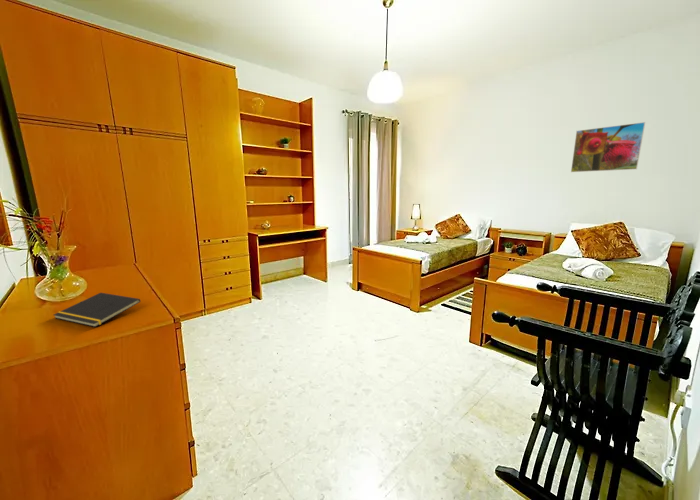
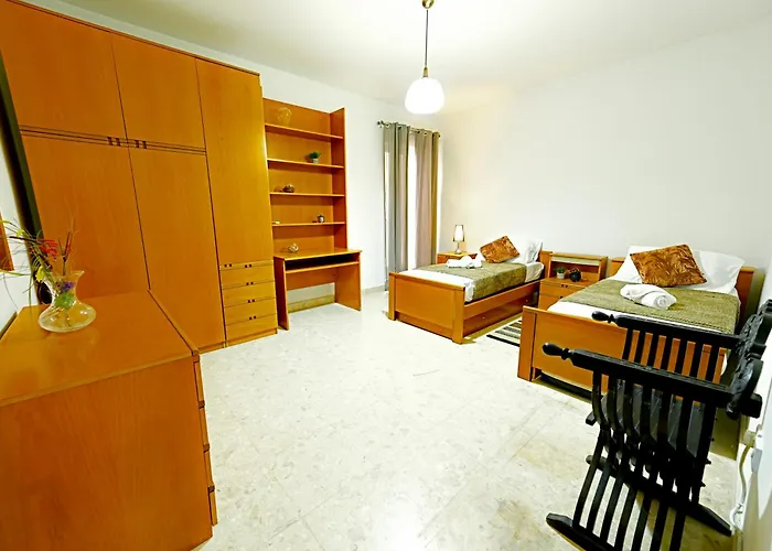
- notepad (98, 308)
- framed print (605, 149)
